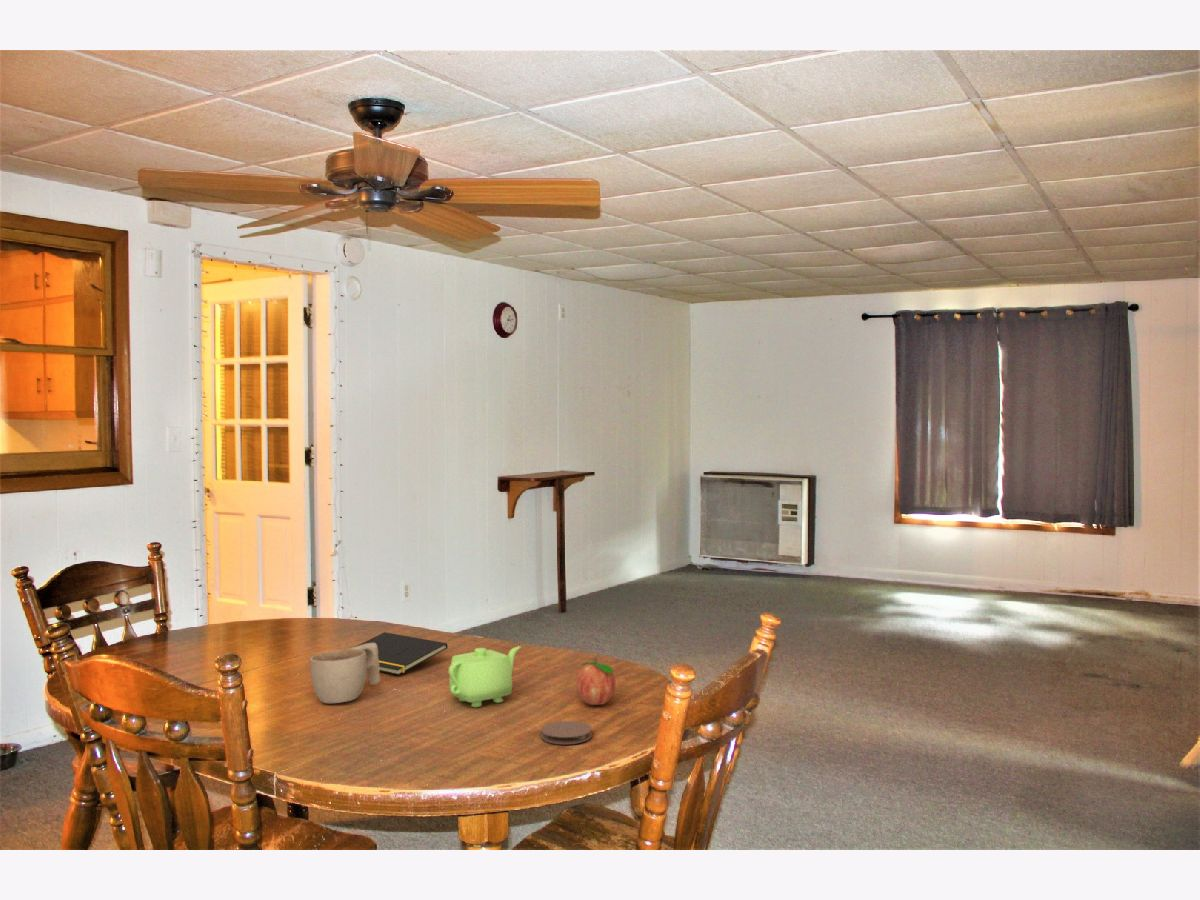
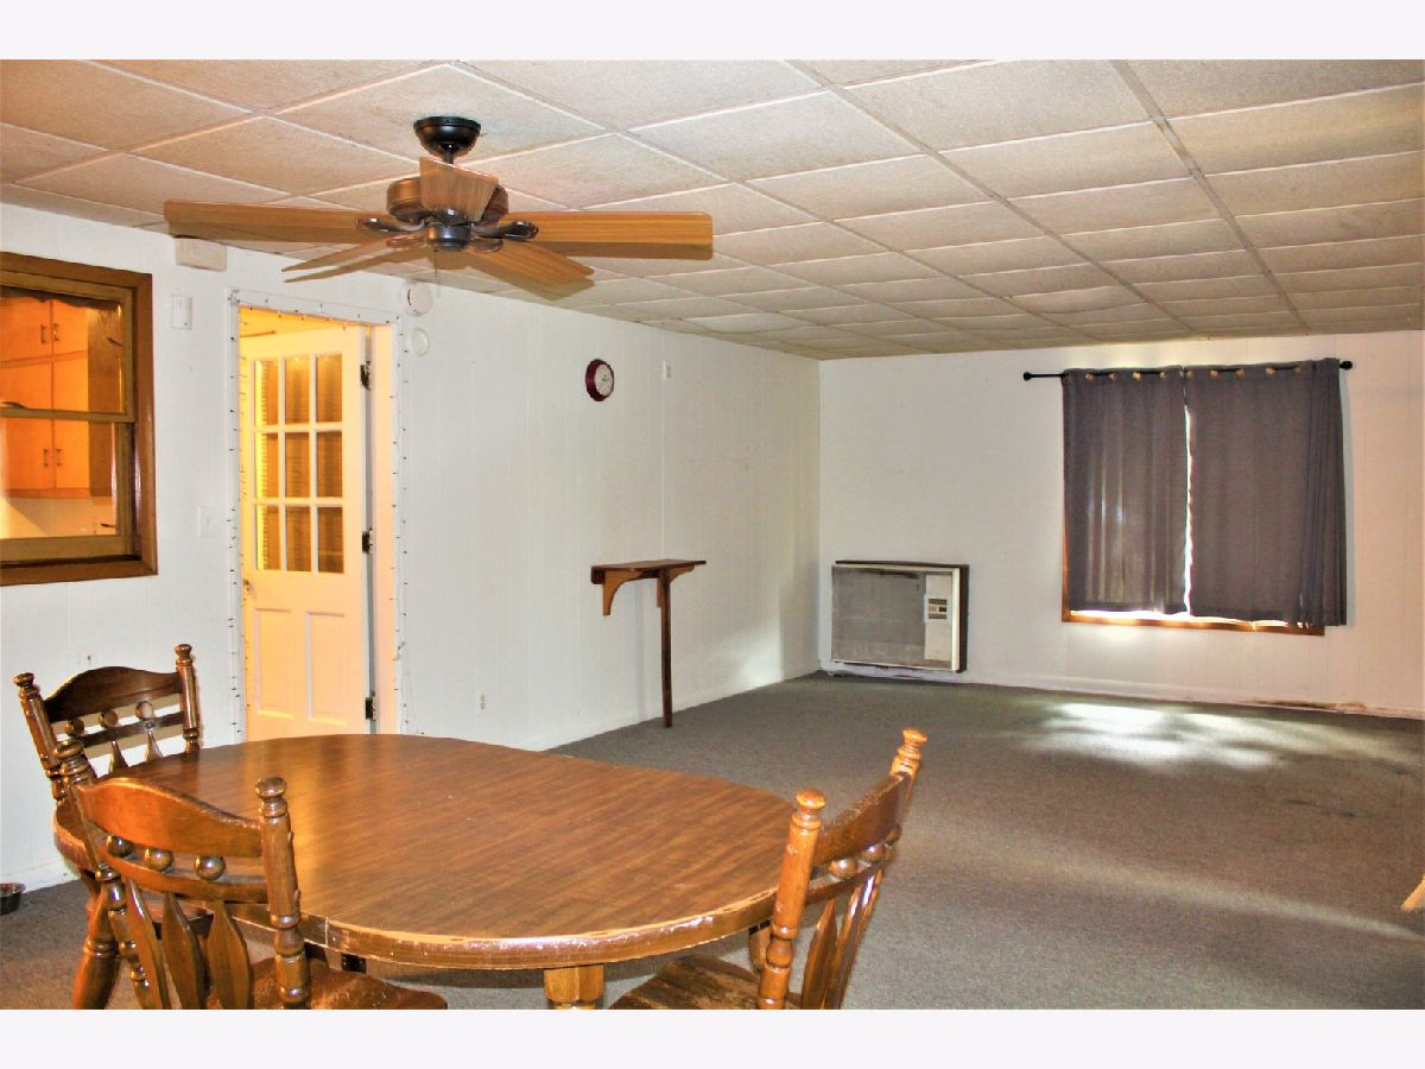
- coaster (566, 732)
- notepad (391, 652)
- teapot (486, 673)
- cup (349, 673)
- fruit (595, 680)
